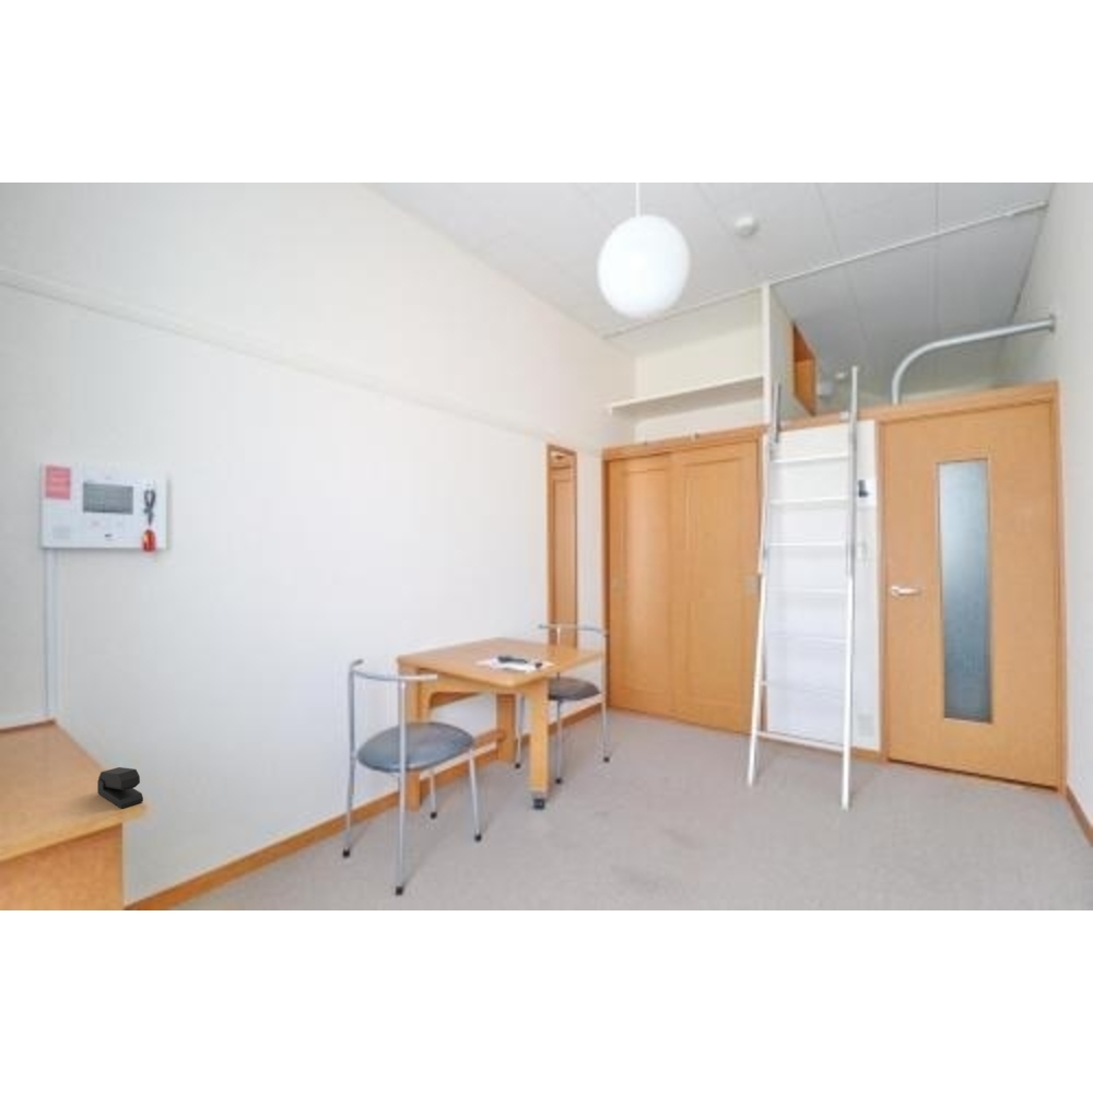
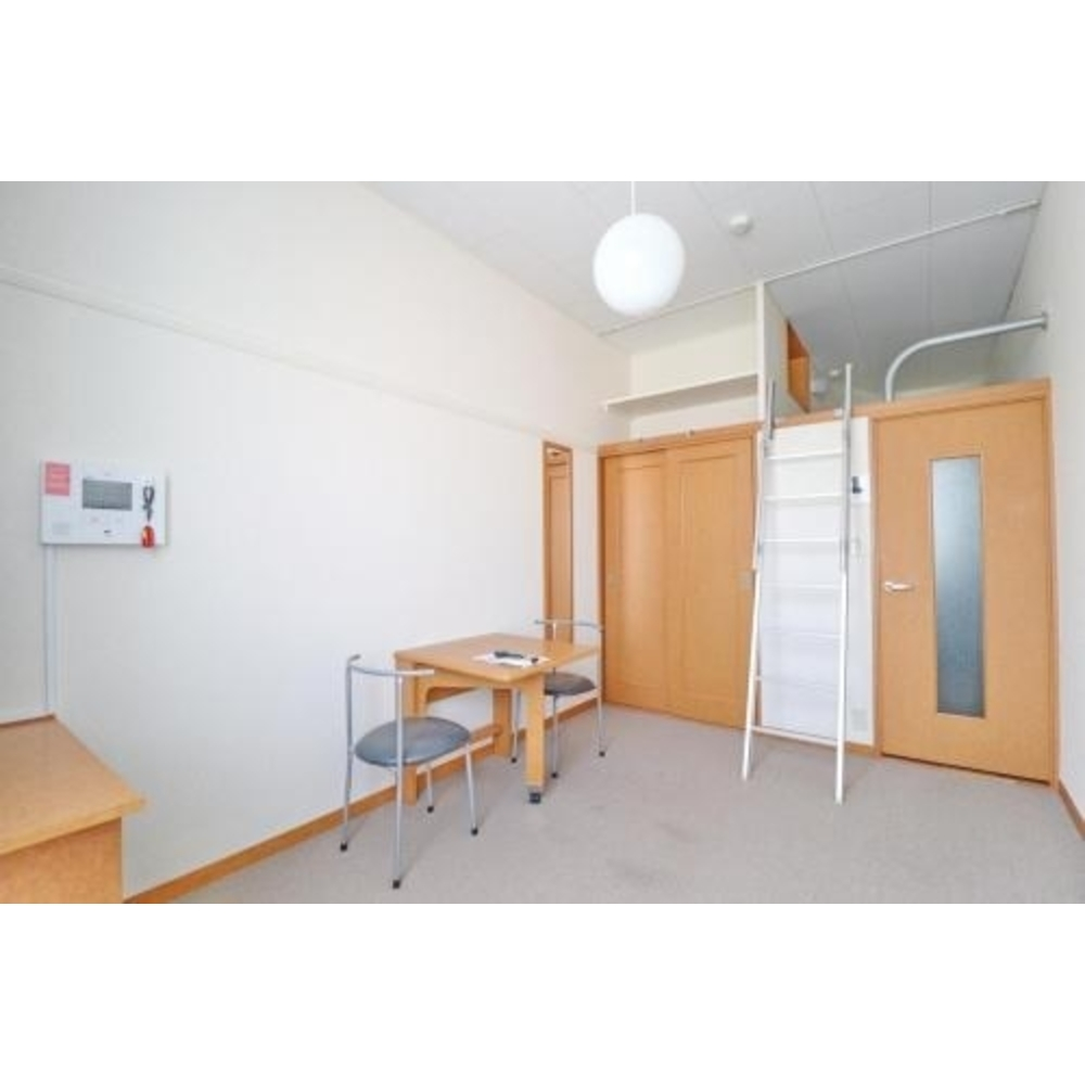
- stapler (119, 781)
